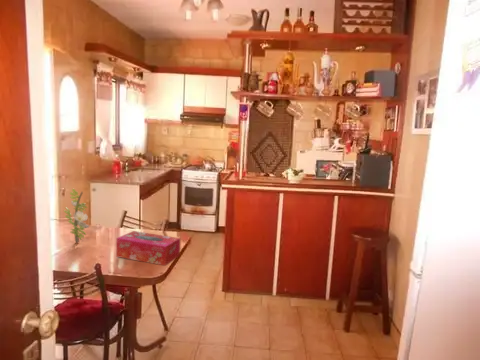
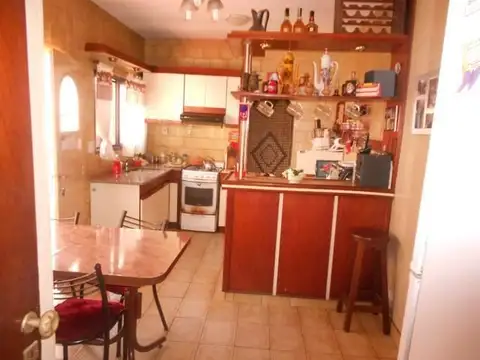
- tissue box (148, 247)
- flower (79, 215)
